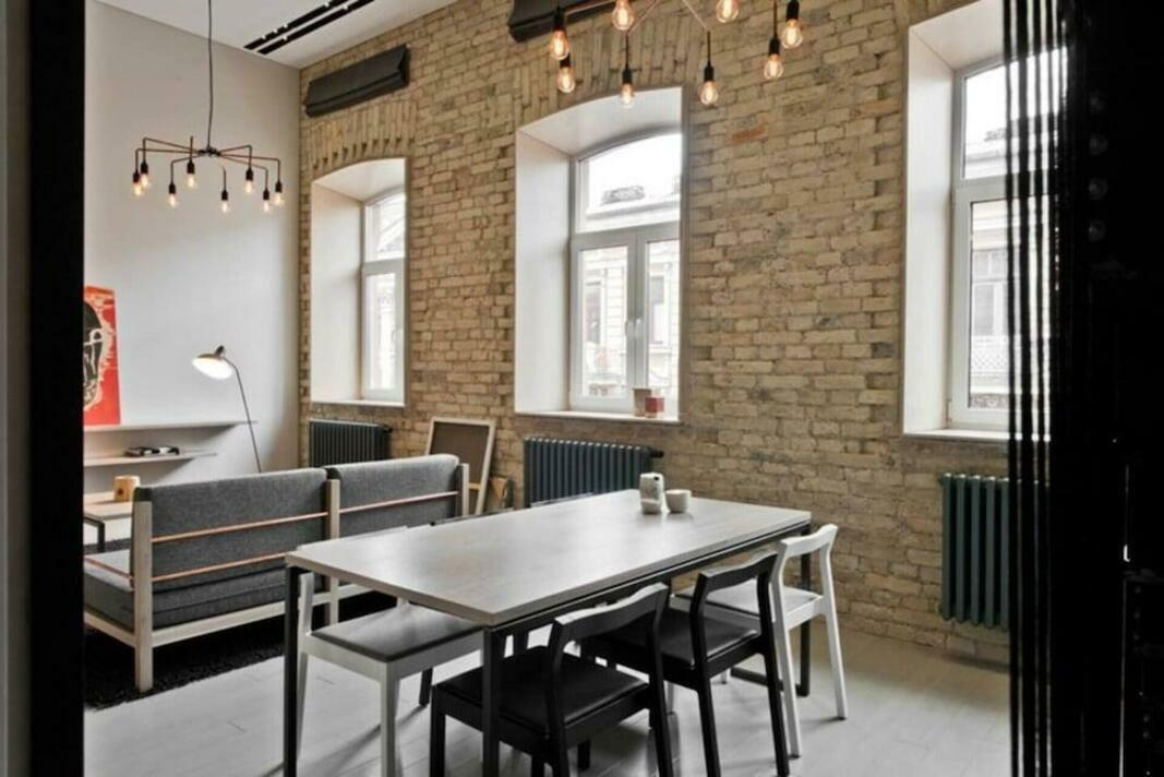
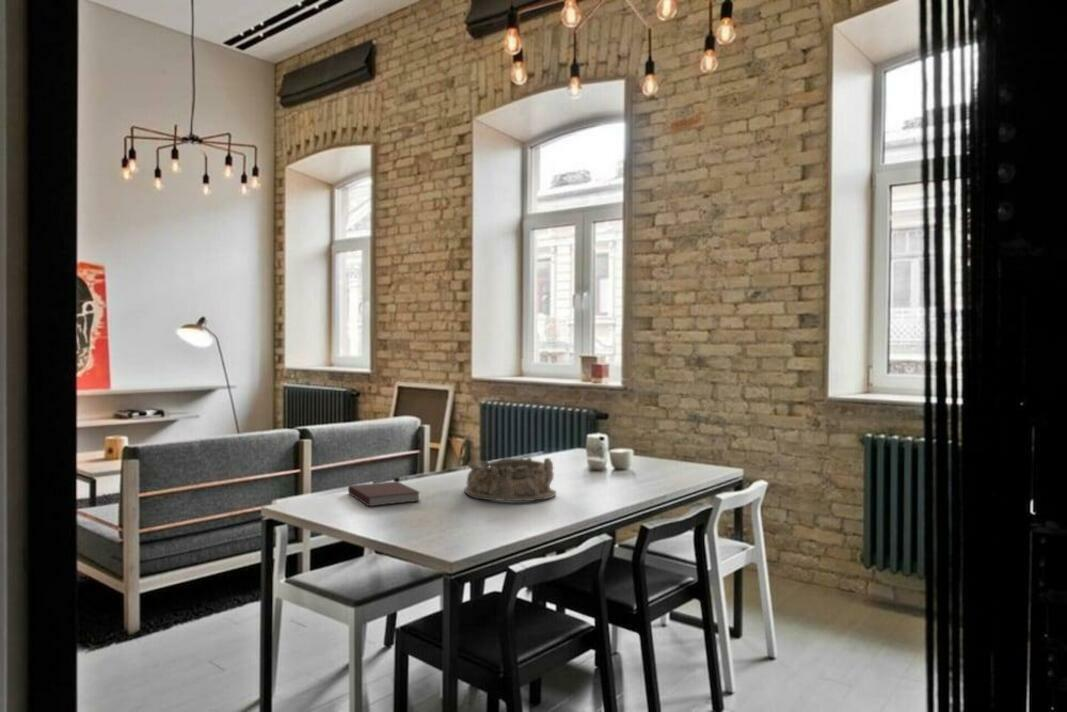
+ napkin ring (509, 476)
+ notebook (383, 493)
